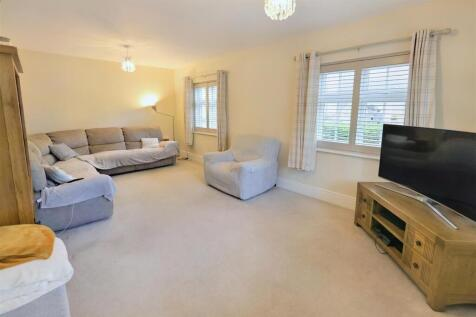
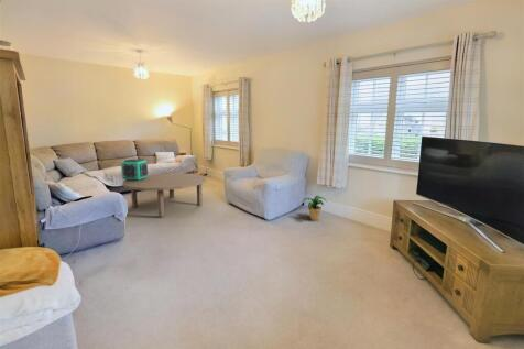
+ decorative cube (134, 170)
+ potted plant (315, 207)
+ coffee table (166, 189)
